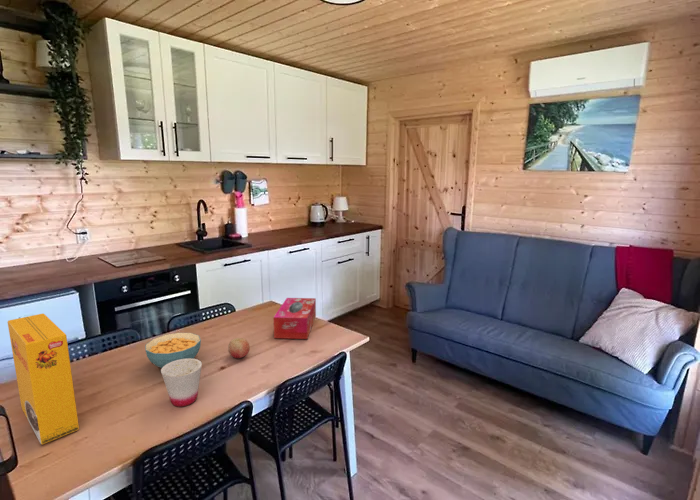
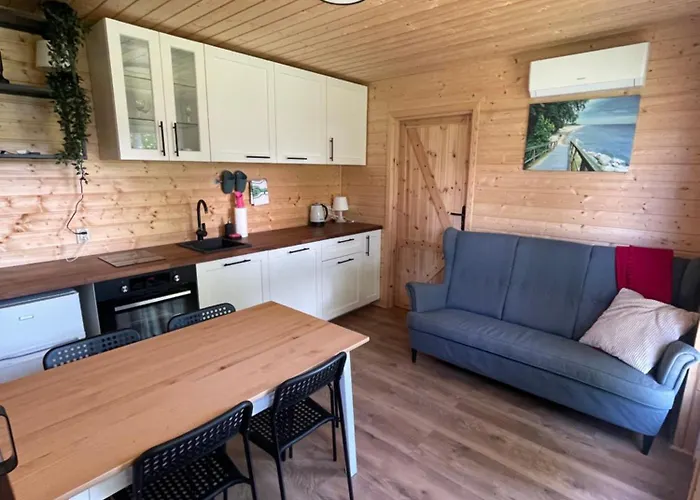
- cereal box (42, 374)
- cup (183, 383)
- tissue box (296, 316)
- cereal bowl (174, 354)
- fruit (239, 348)
